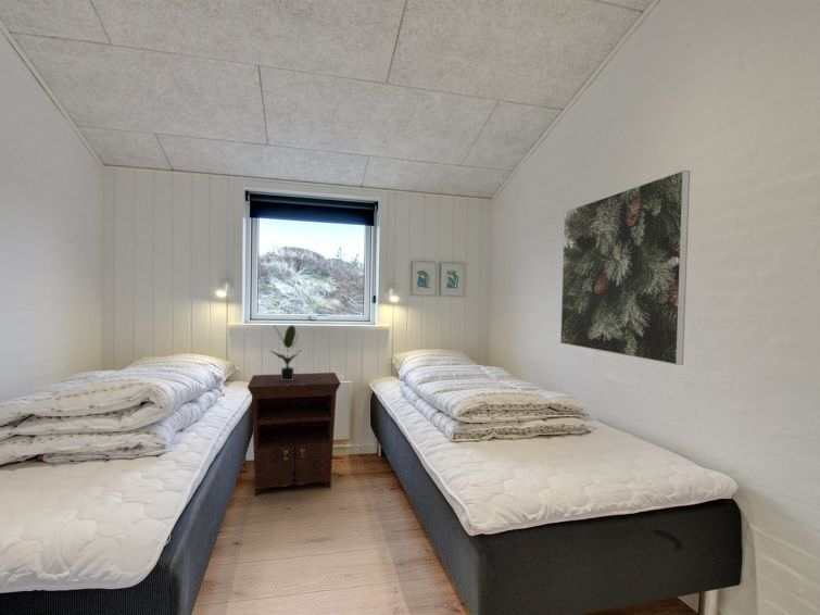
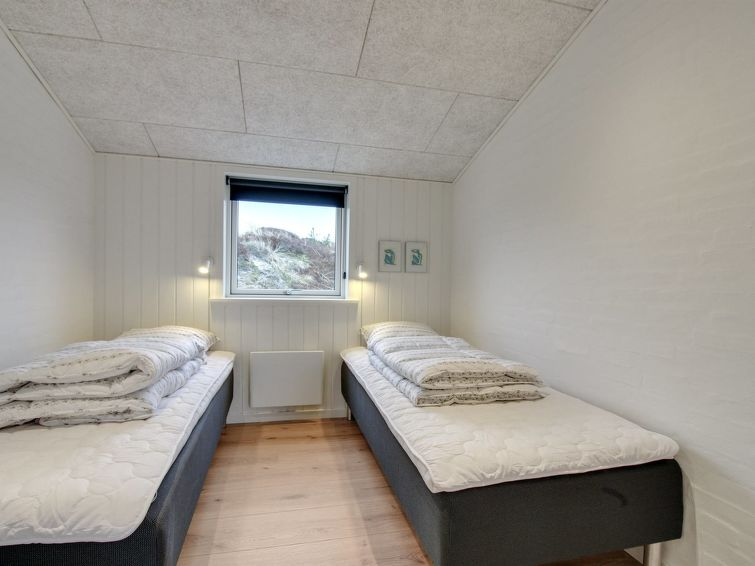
- nightstand (294, 429)
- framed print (613, 273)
- potted plant (282, 354)
